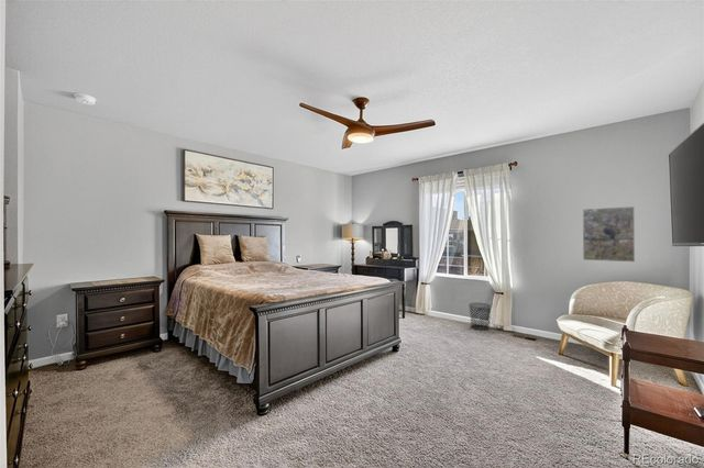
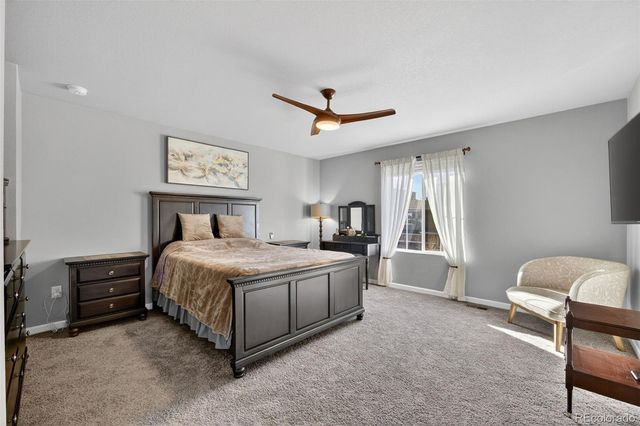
- waste bin (480, 315)
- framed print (607, 234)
